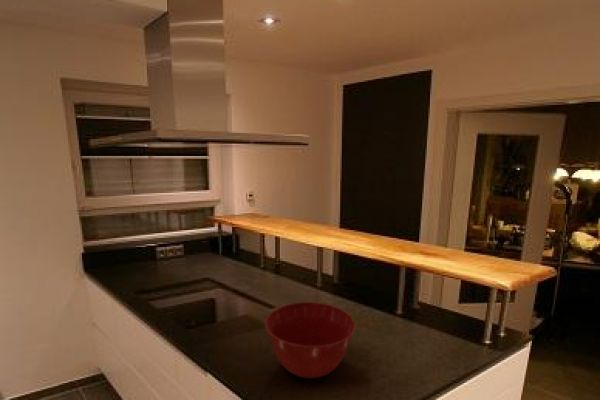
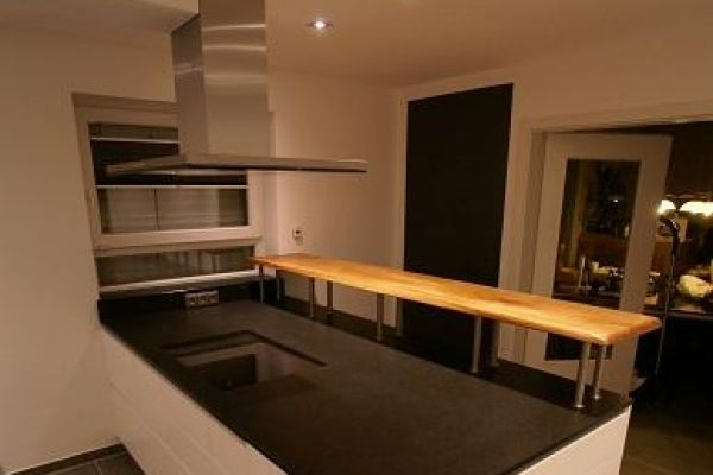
- mixing bowl (309, 343)
